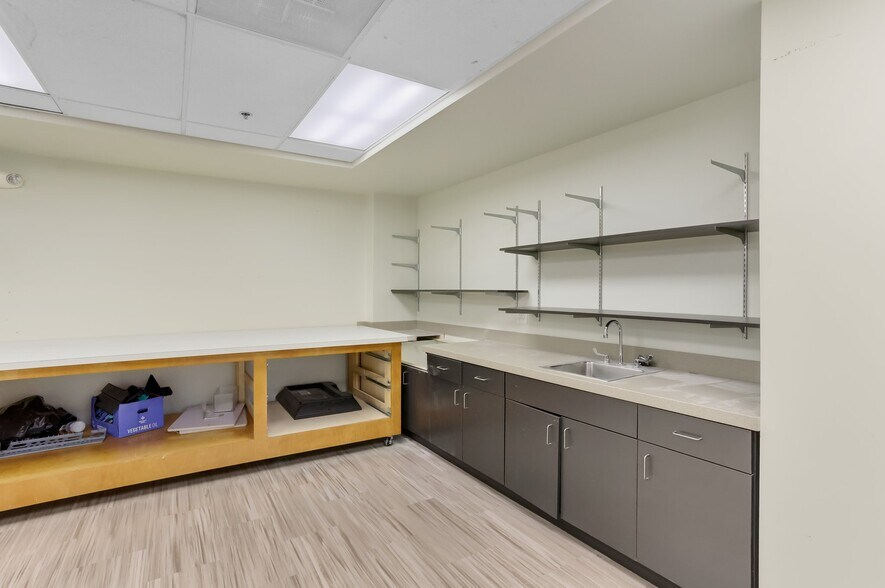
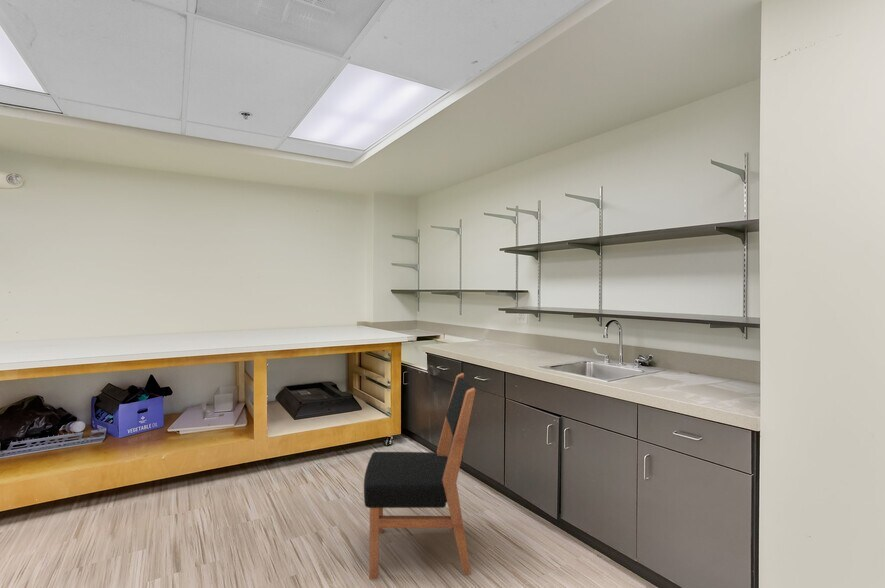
+ dining chair (419, 465)
